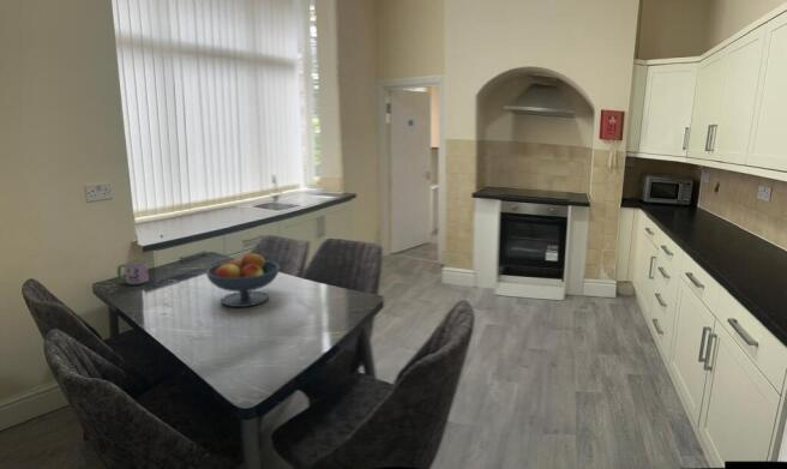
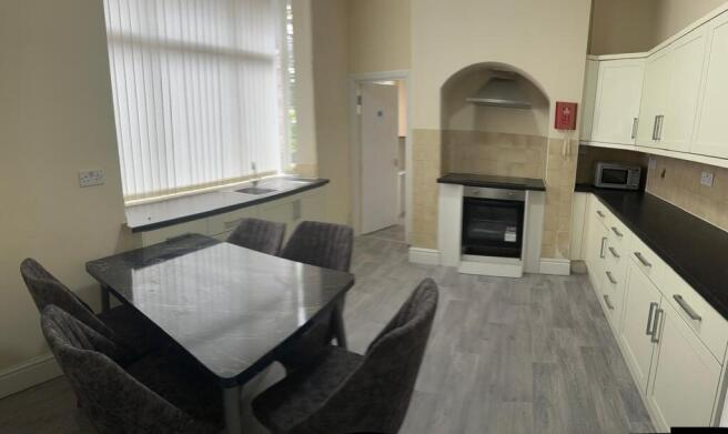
- fruit bowl (244, 278)
- mug (132, 272)
